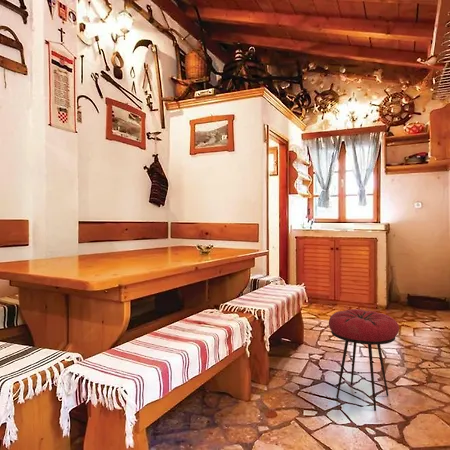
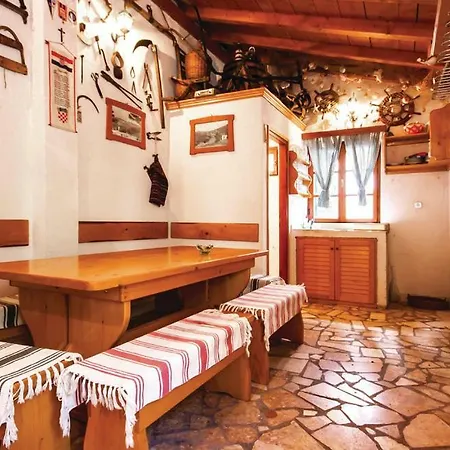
- stool (369, 355)
